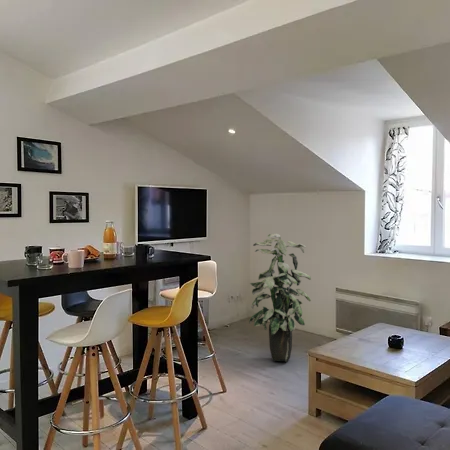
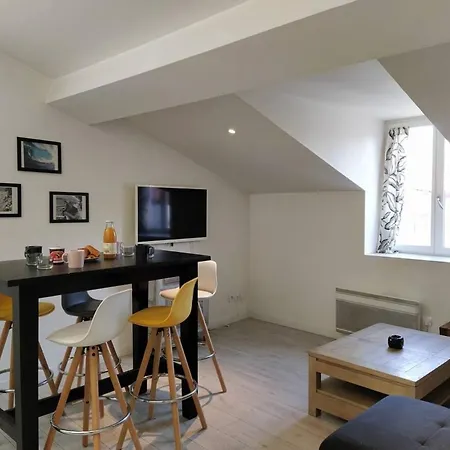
- indoor plant (277, 296)
